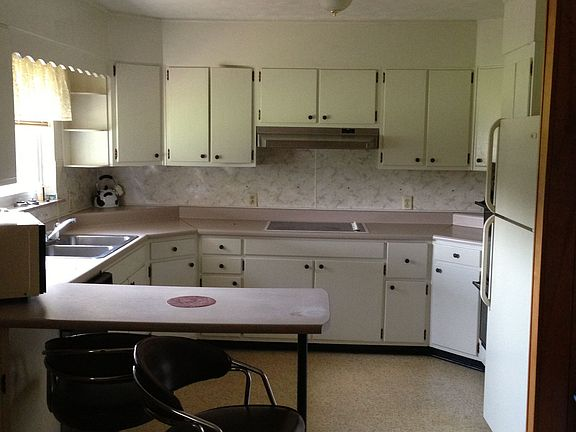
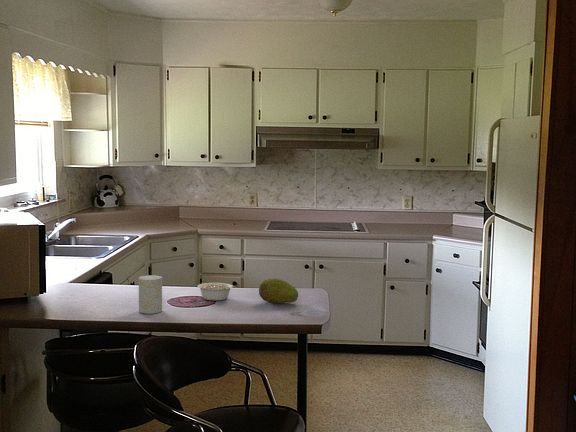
+ fruit (278, 290)
+ legume (216, 290)
+ cup (150, 294)
